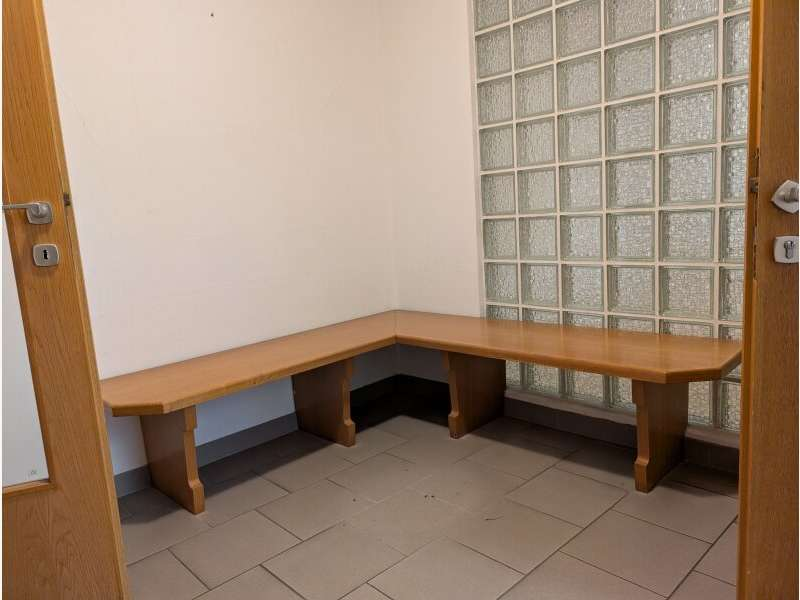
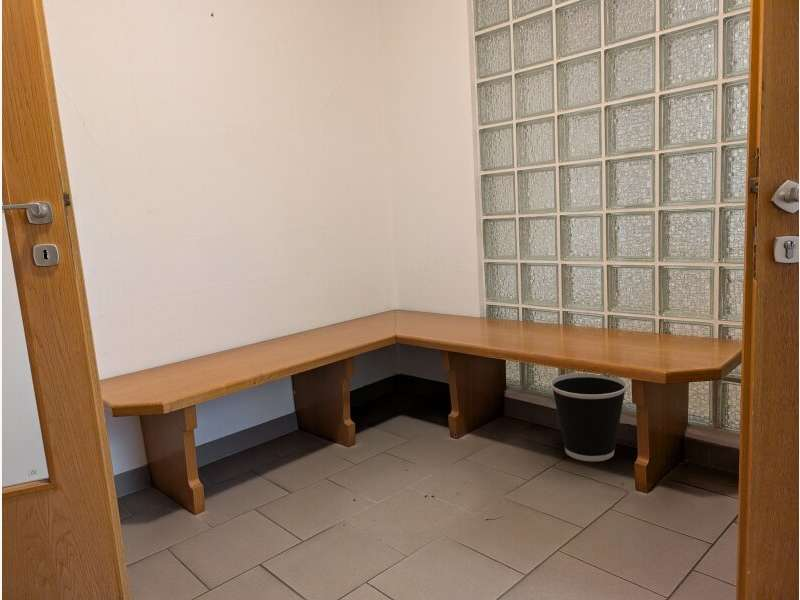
+ wastebasket (588, 417)
